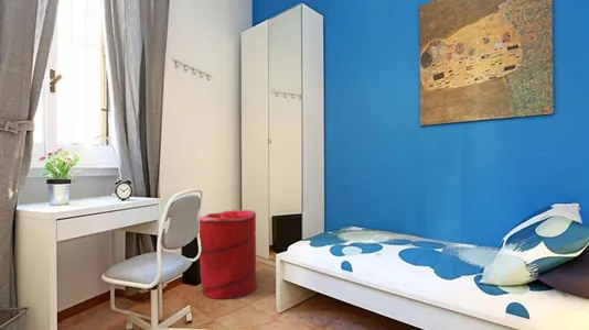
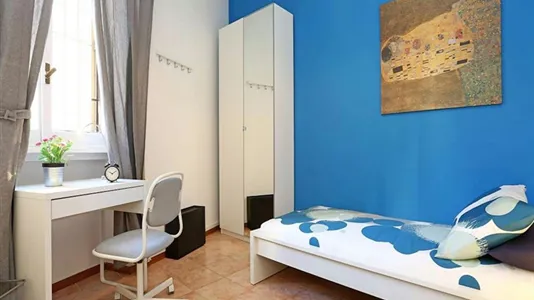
- laundry hamper (227, 250)
